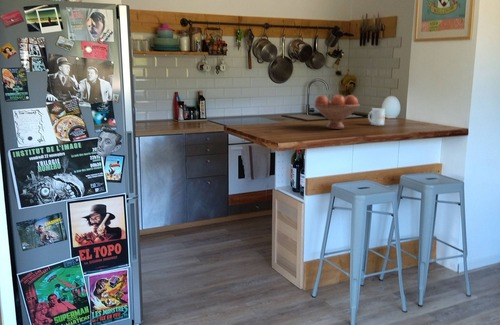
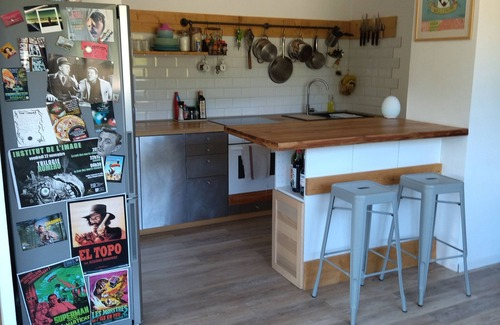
- mug (375, 116)
- fruit bowl (336, 111)
